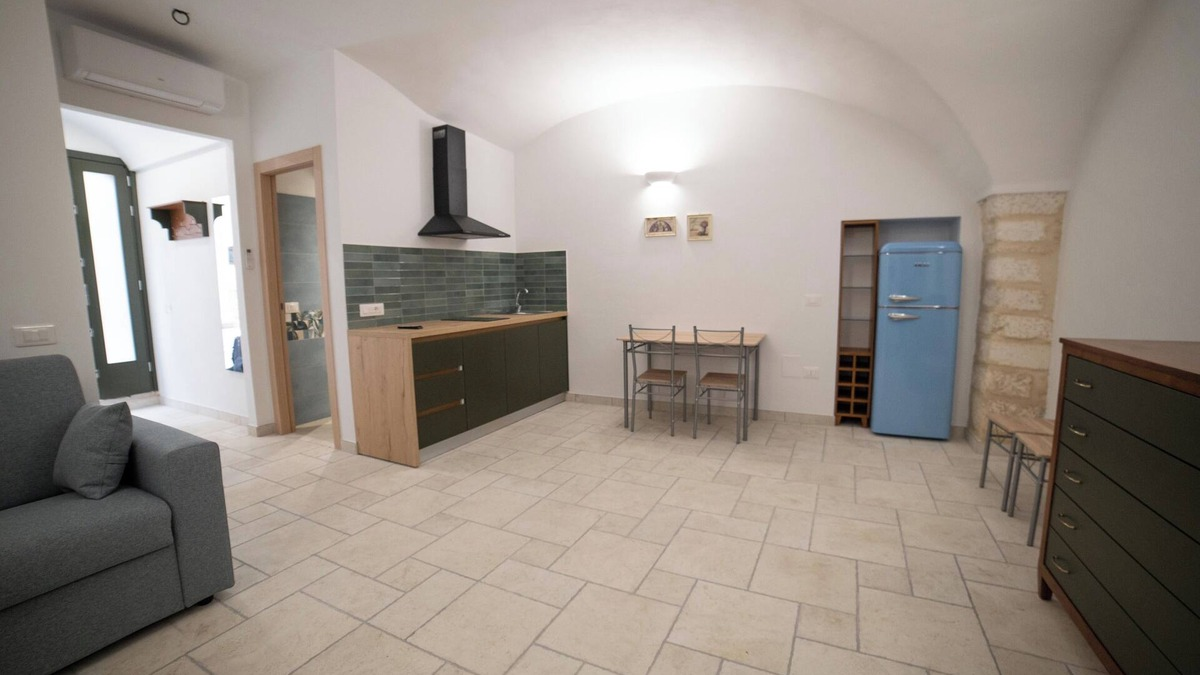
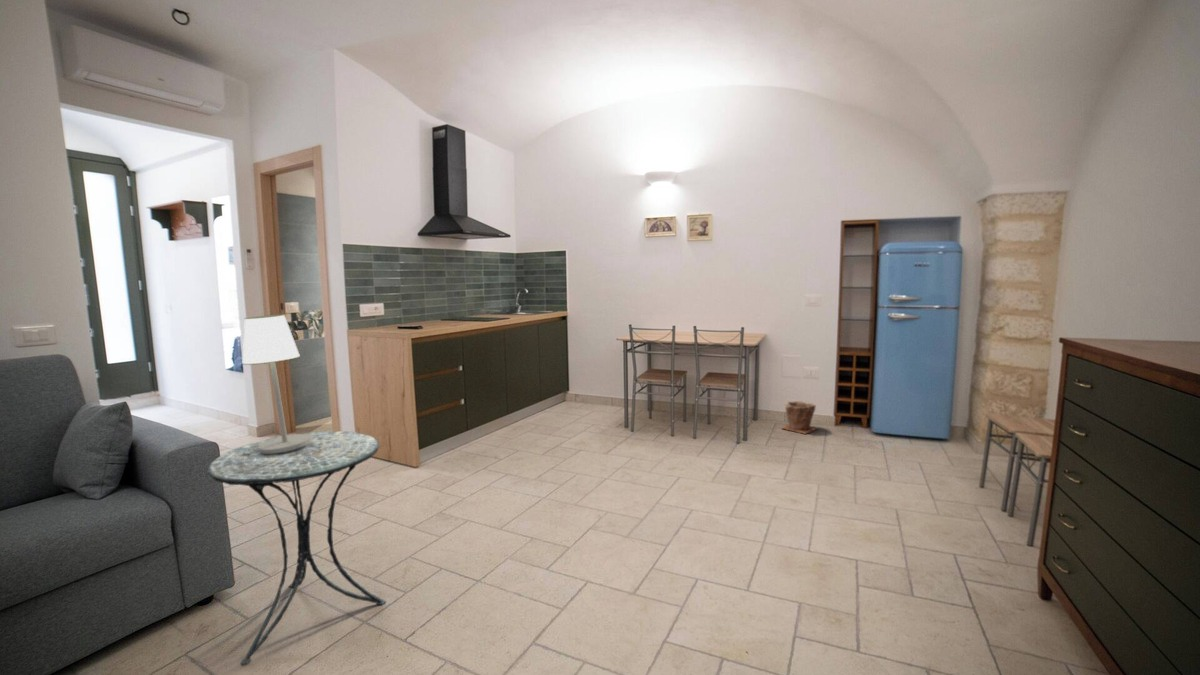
+ side table (305, 533)
+ table lamp (278, 383)
+ plant pot (800, 415)
